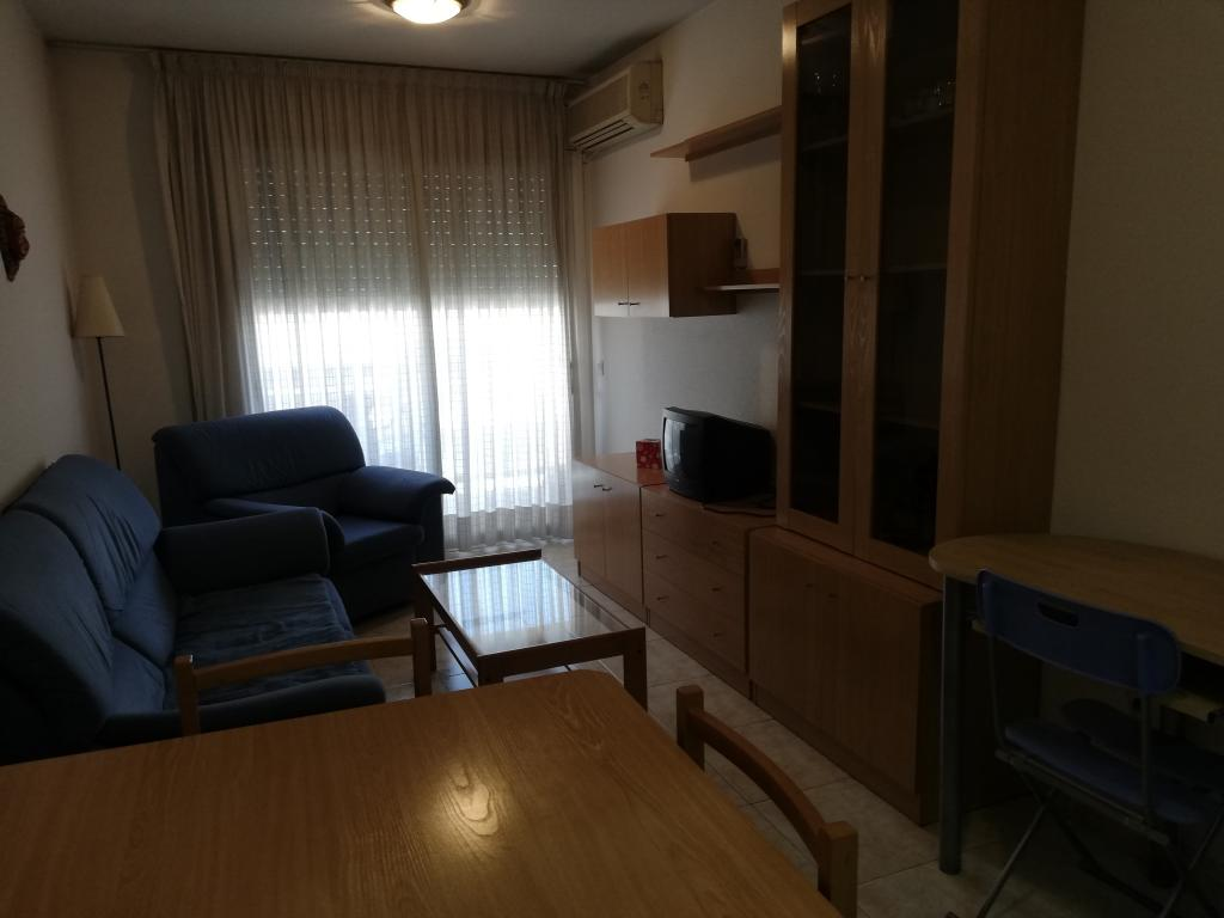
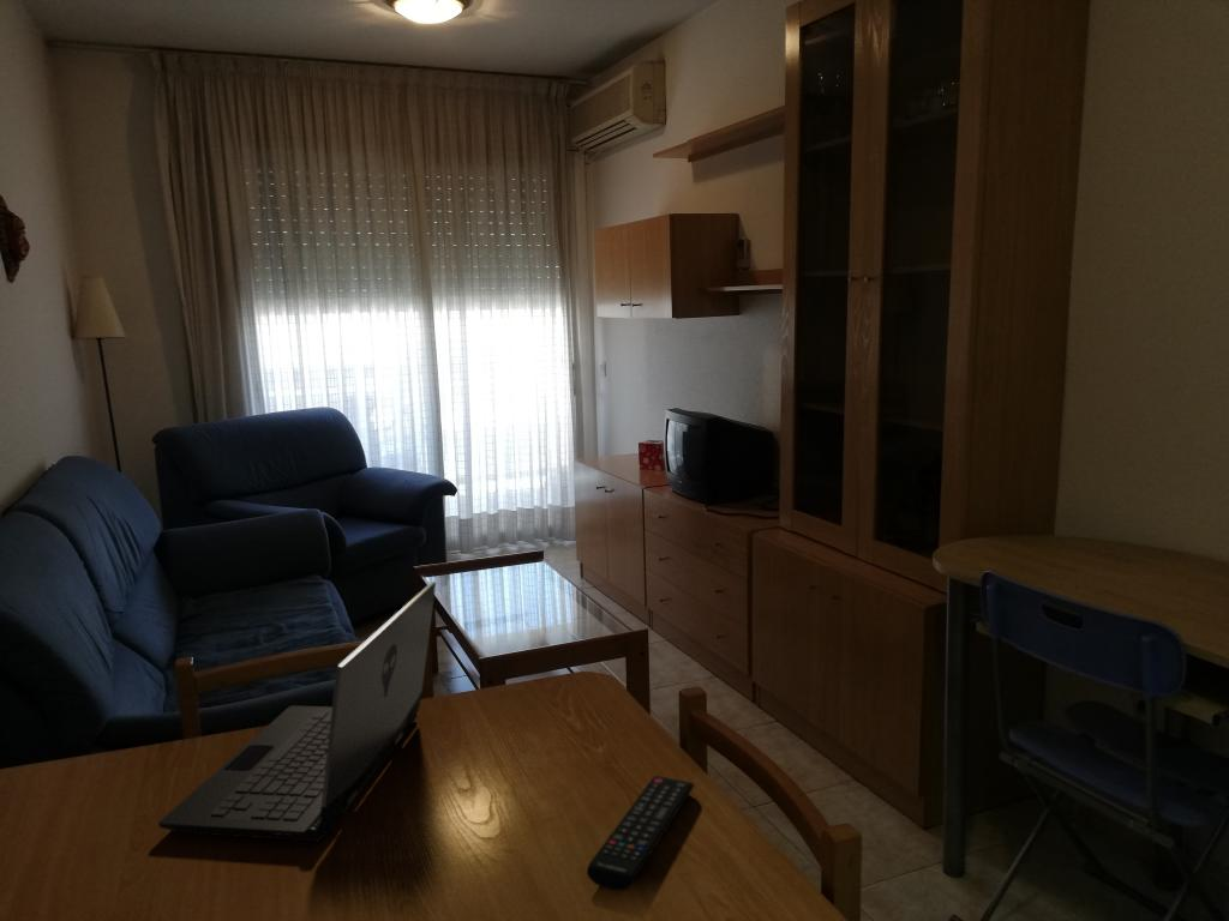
+ remote control (645, 826)
+ laptop (311, 706)
